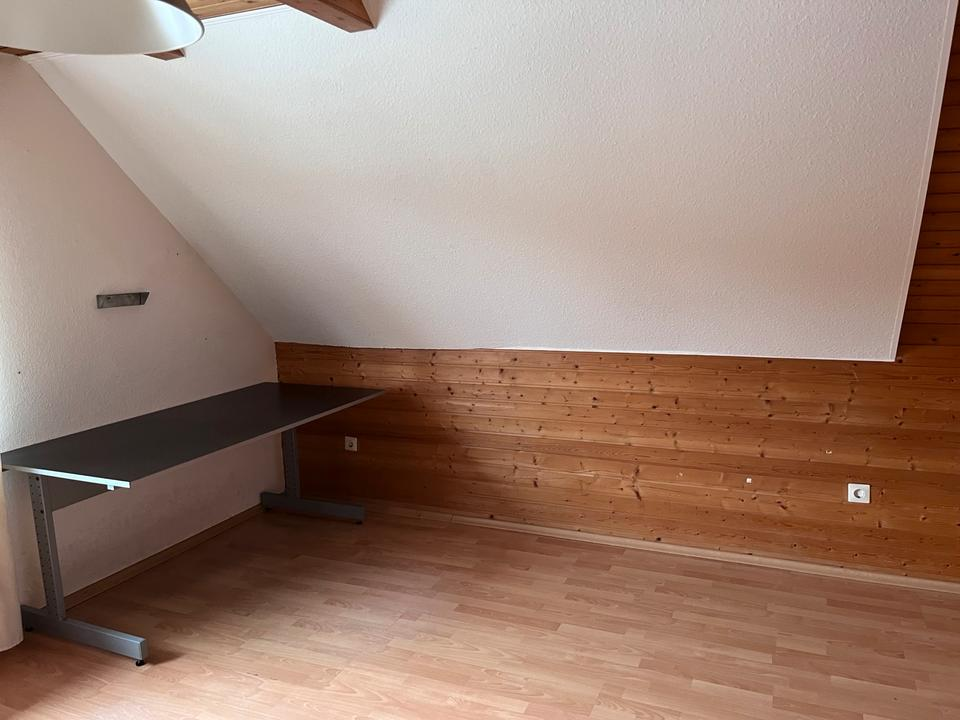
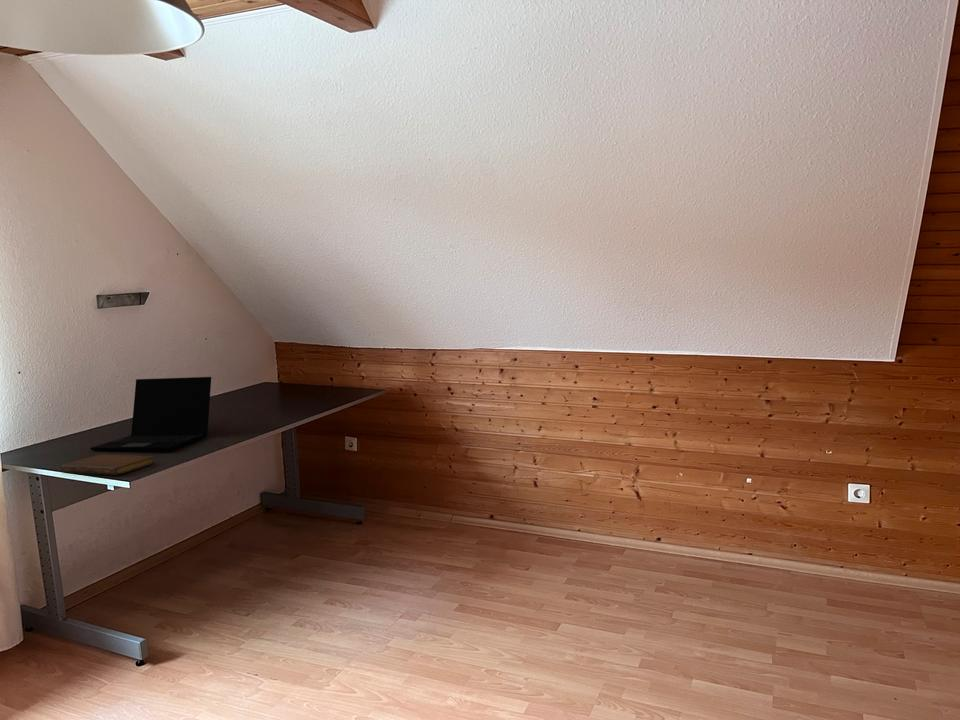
+ notebook (108, 464)
+ laptop (153, 412)
